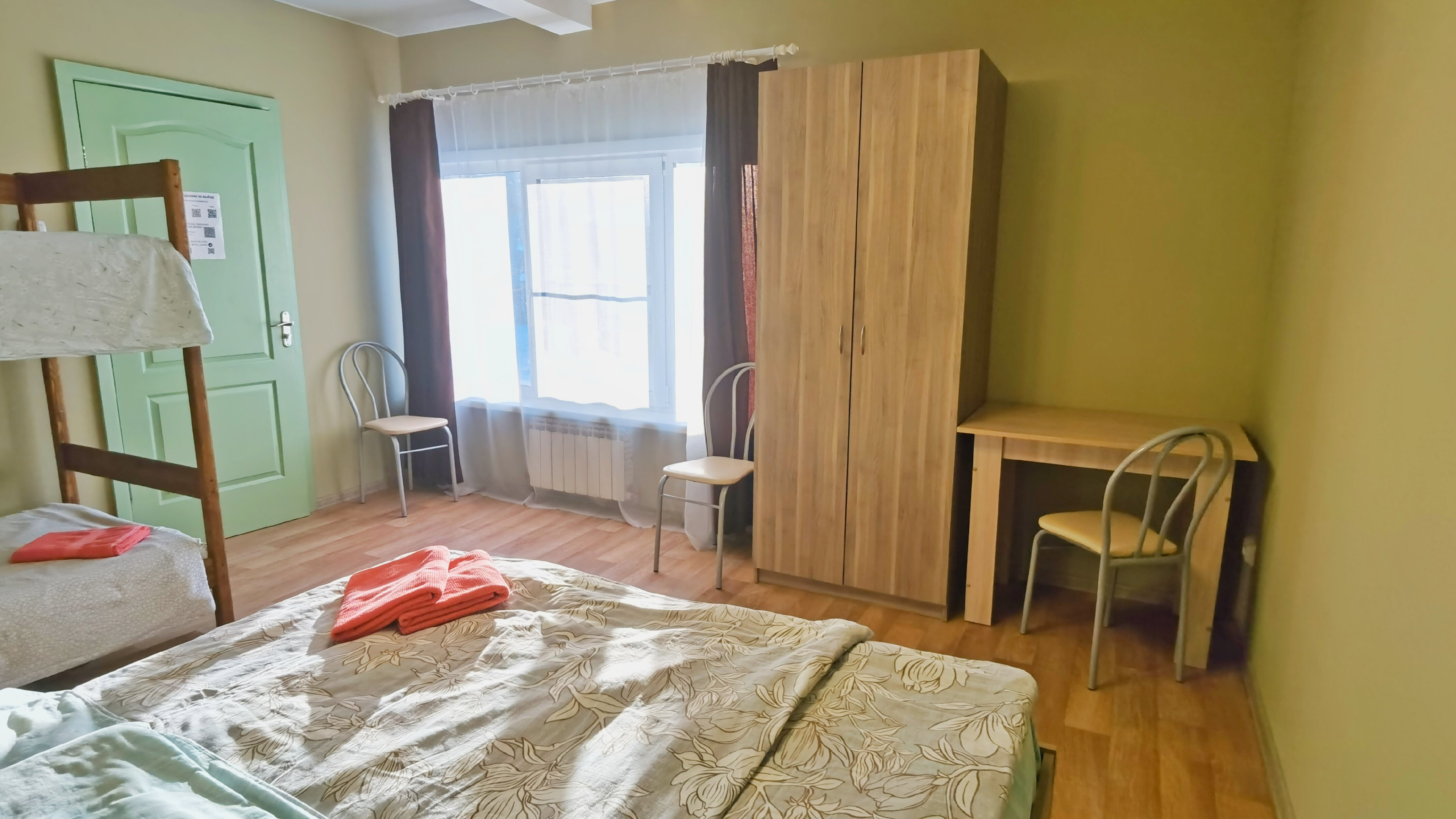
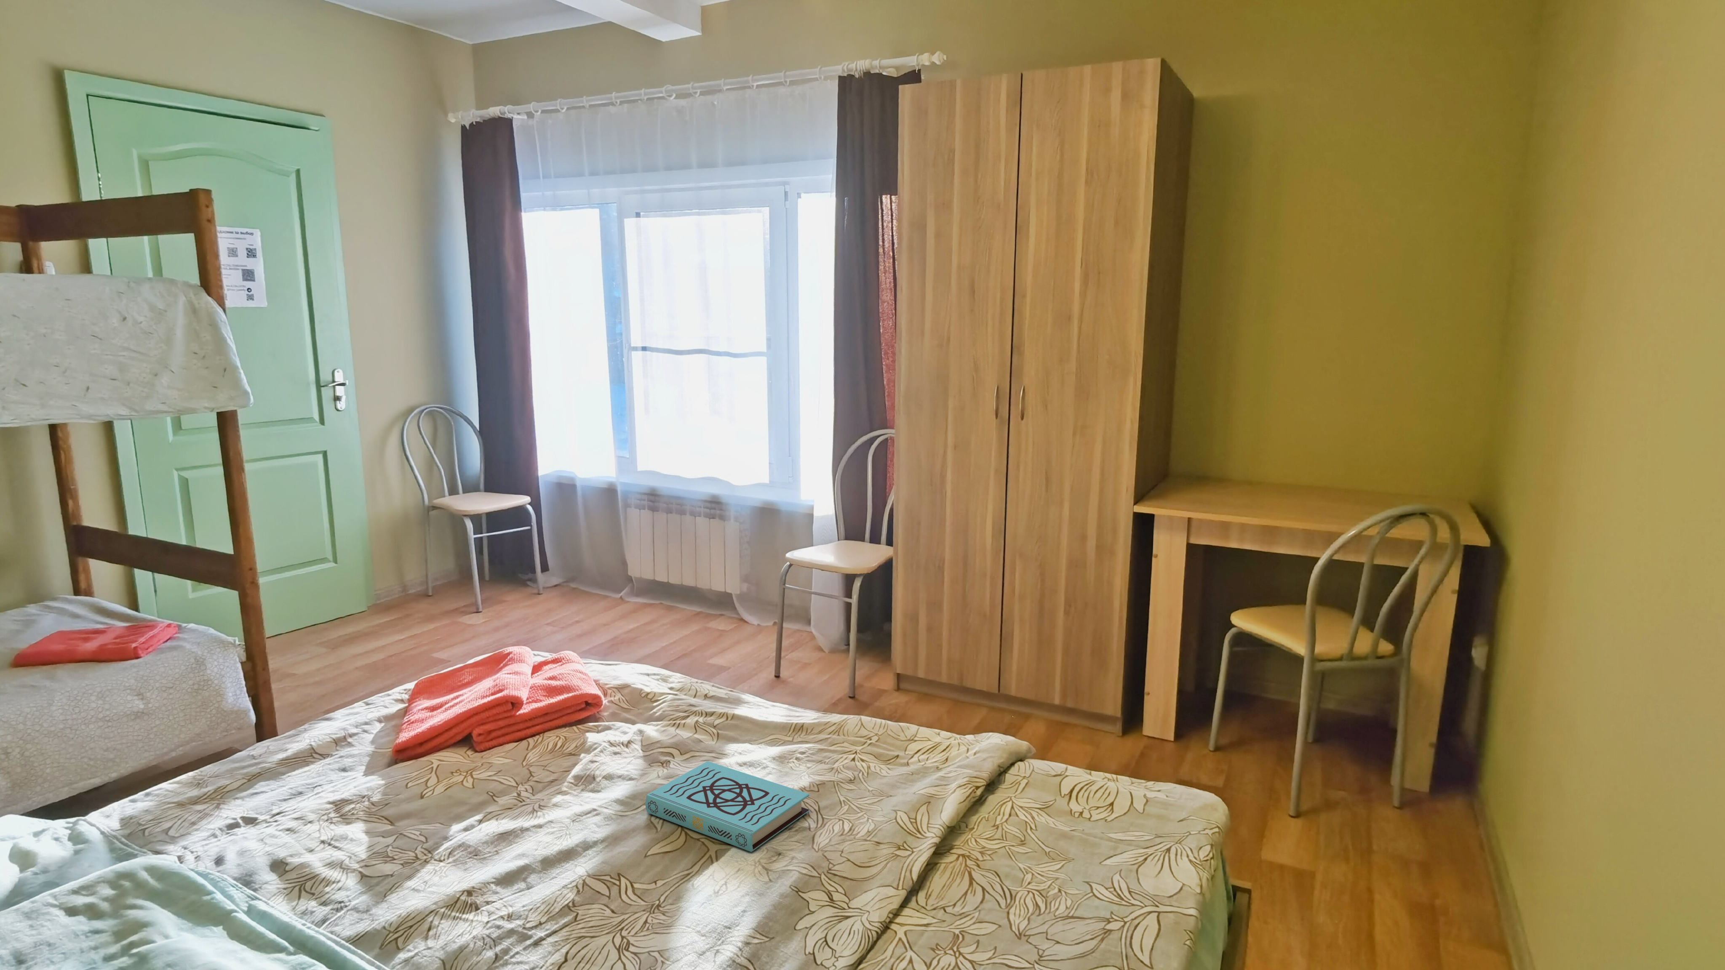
+ book (727, 803)
